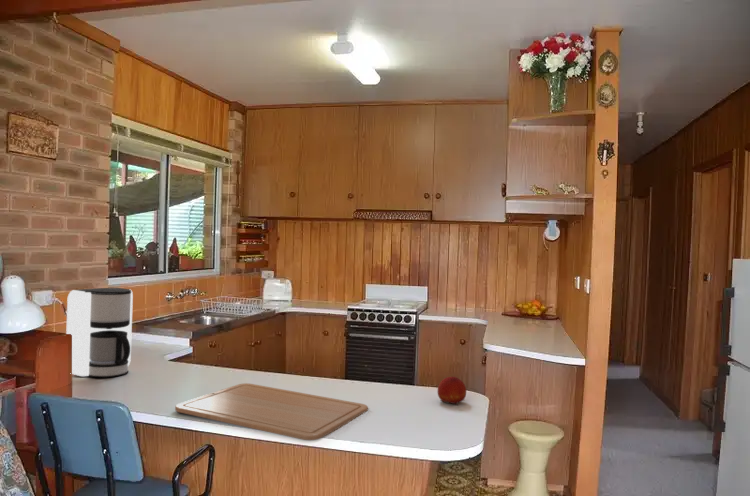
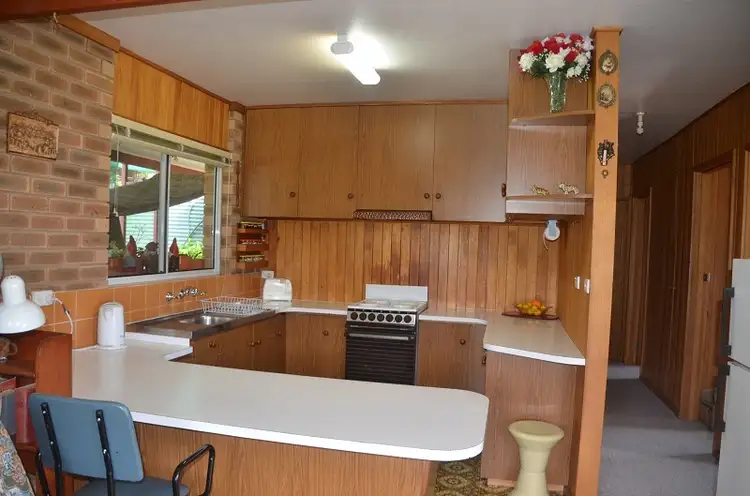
- fruit (452, 389)
- chopping board (273, 407)
- coffee maker (109, 332)
